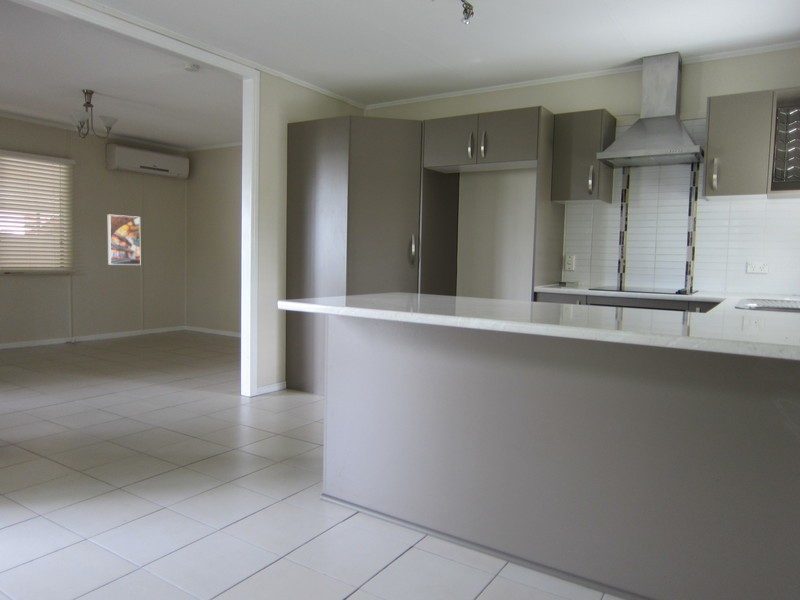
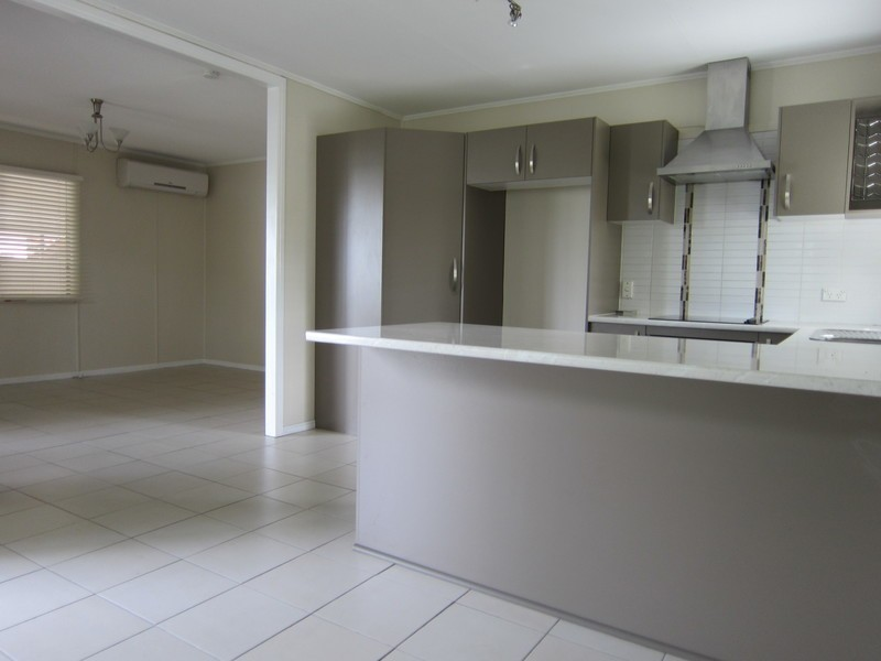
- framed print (124, 240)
